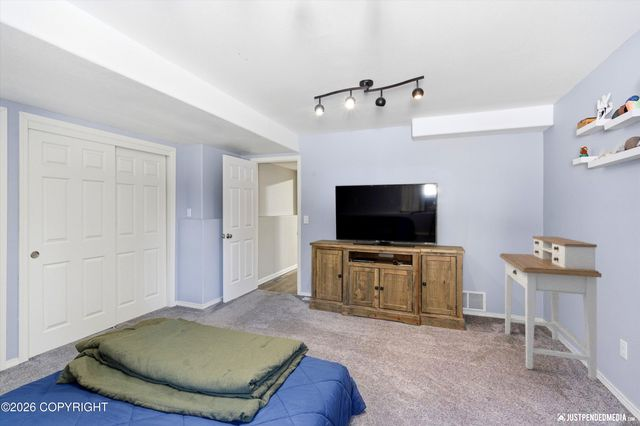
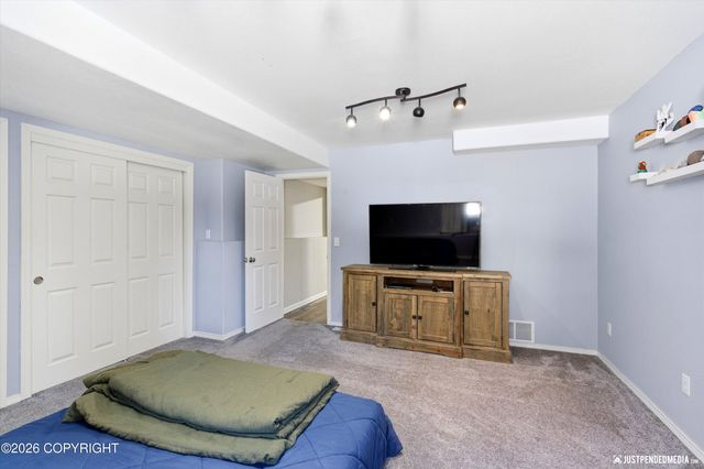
- desk (543, 291)
